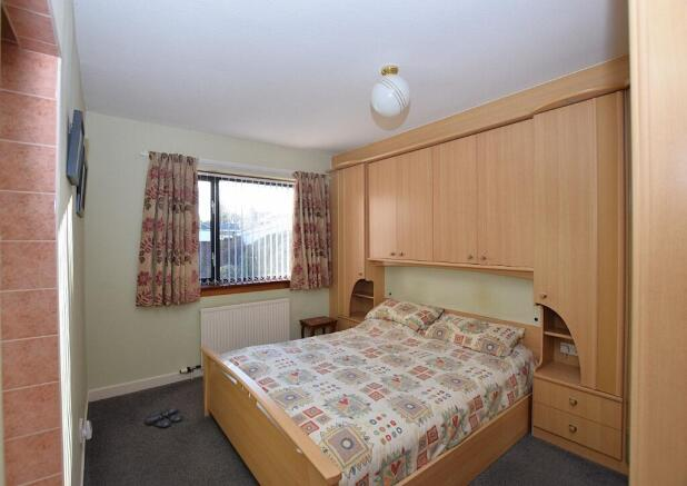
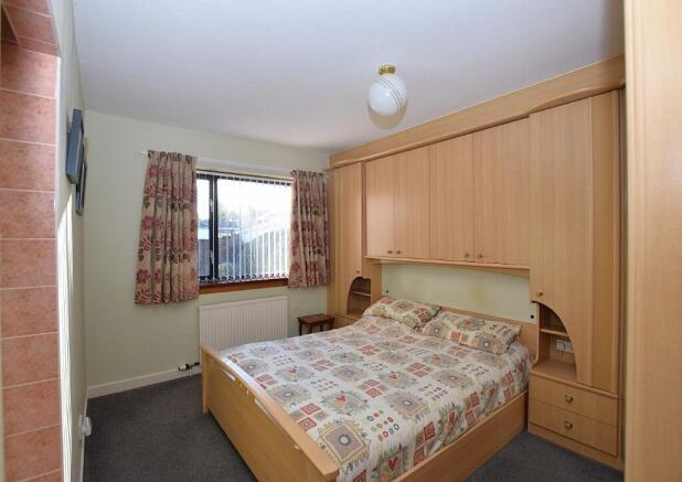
- slippers (165, 416)
